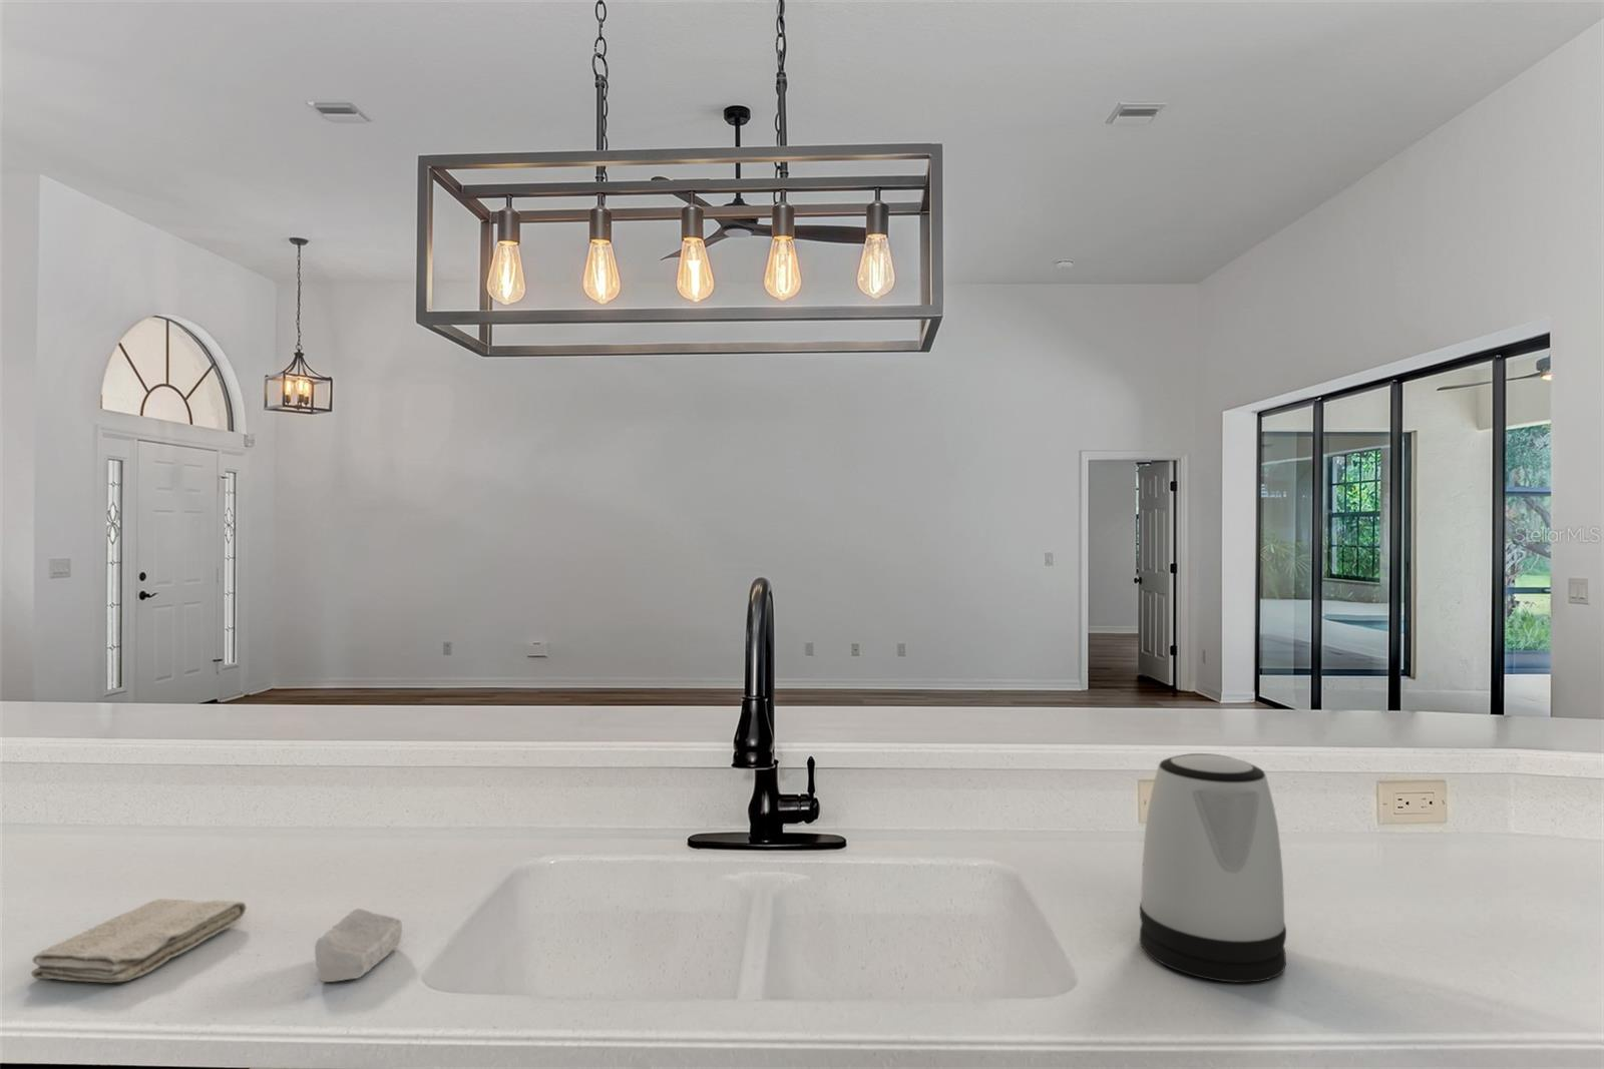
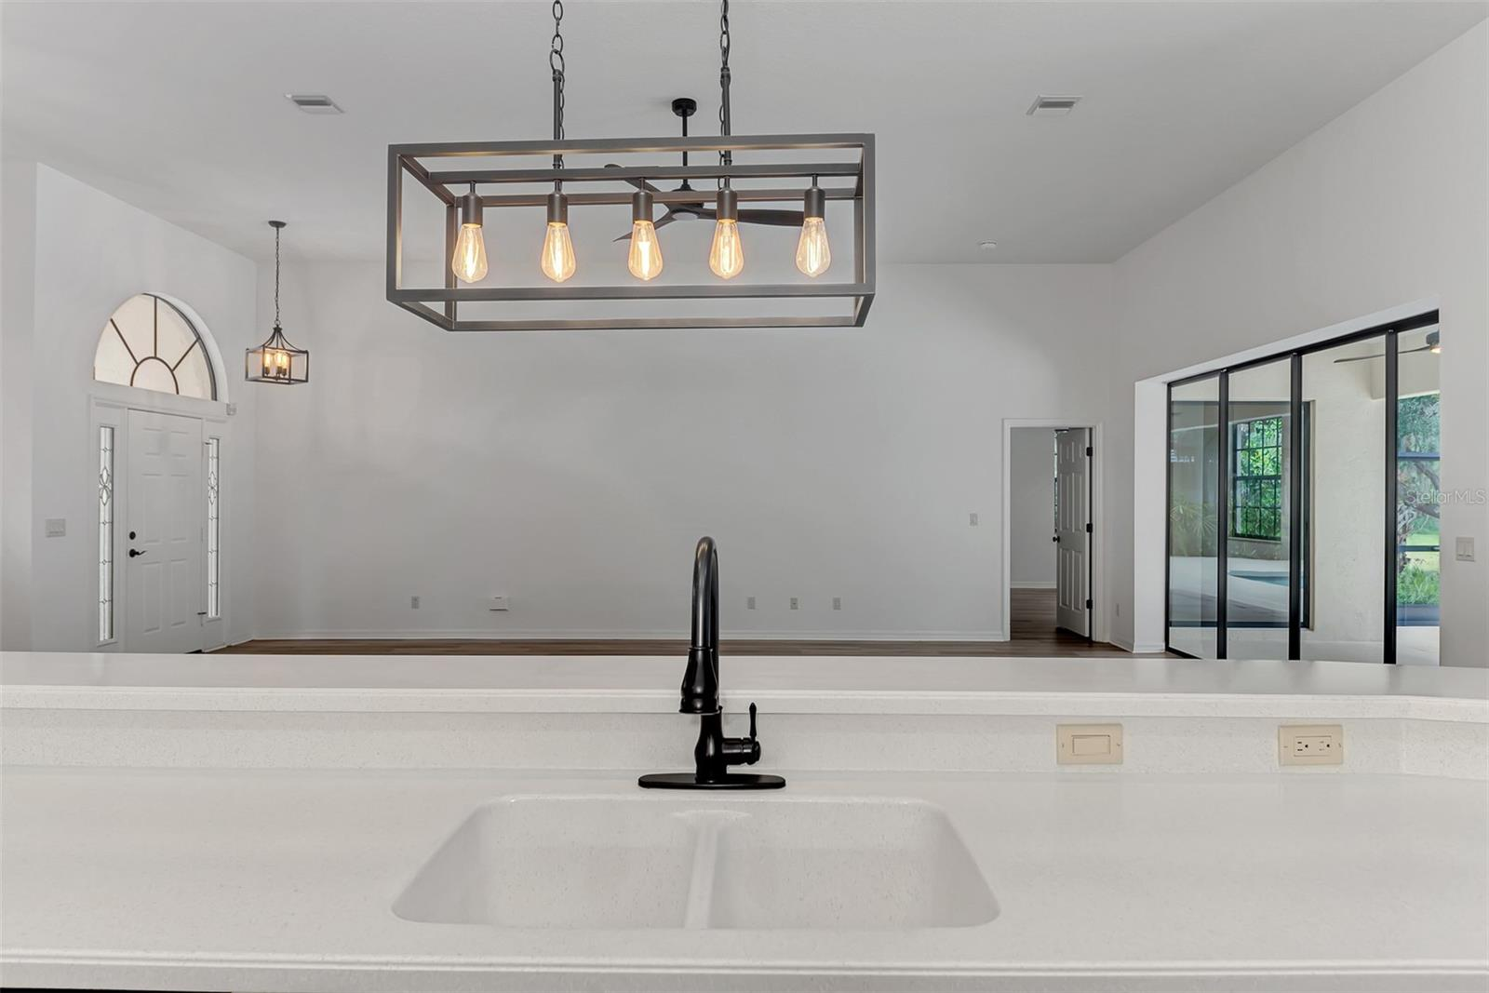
- soap bar (356, 943)
- washcloth (143, 934)
- kettle (1204, 848)
